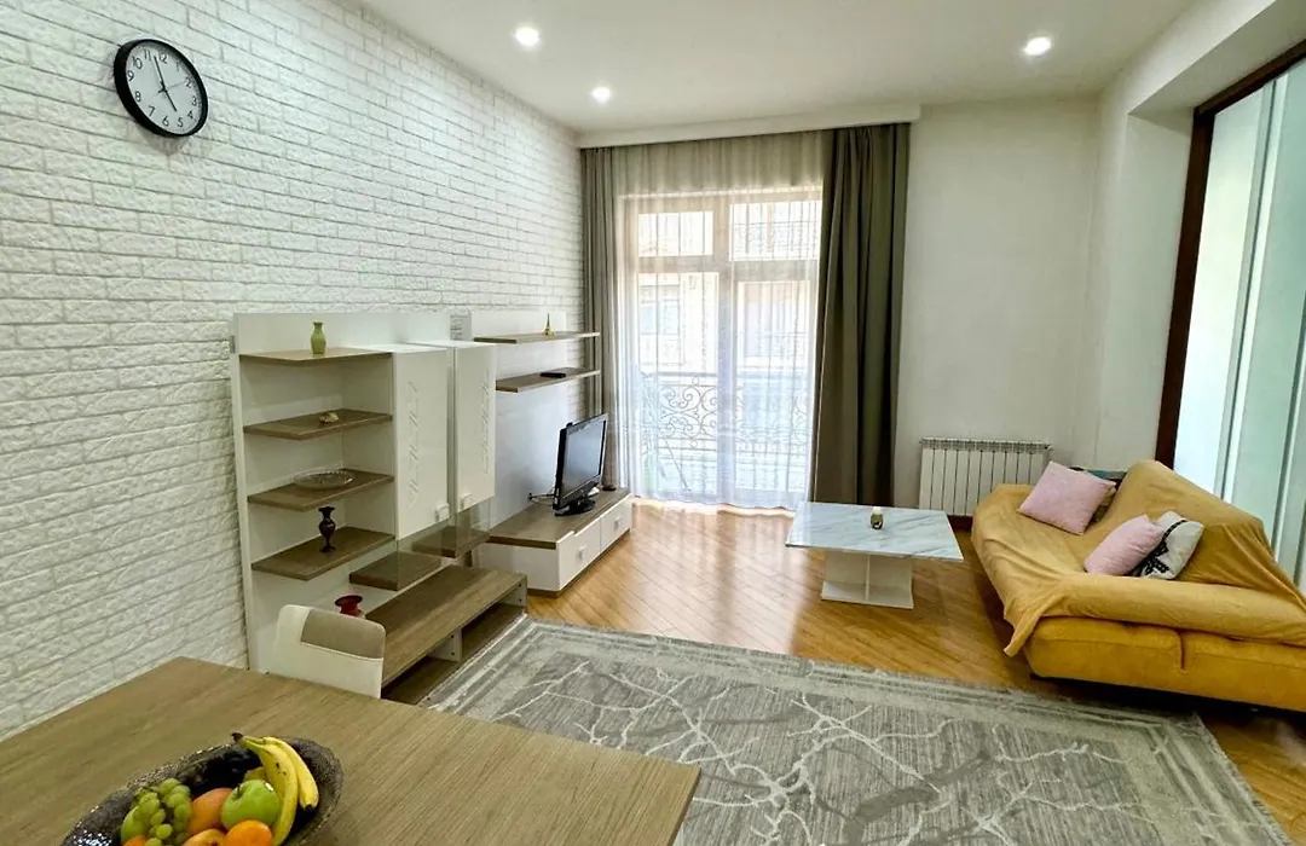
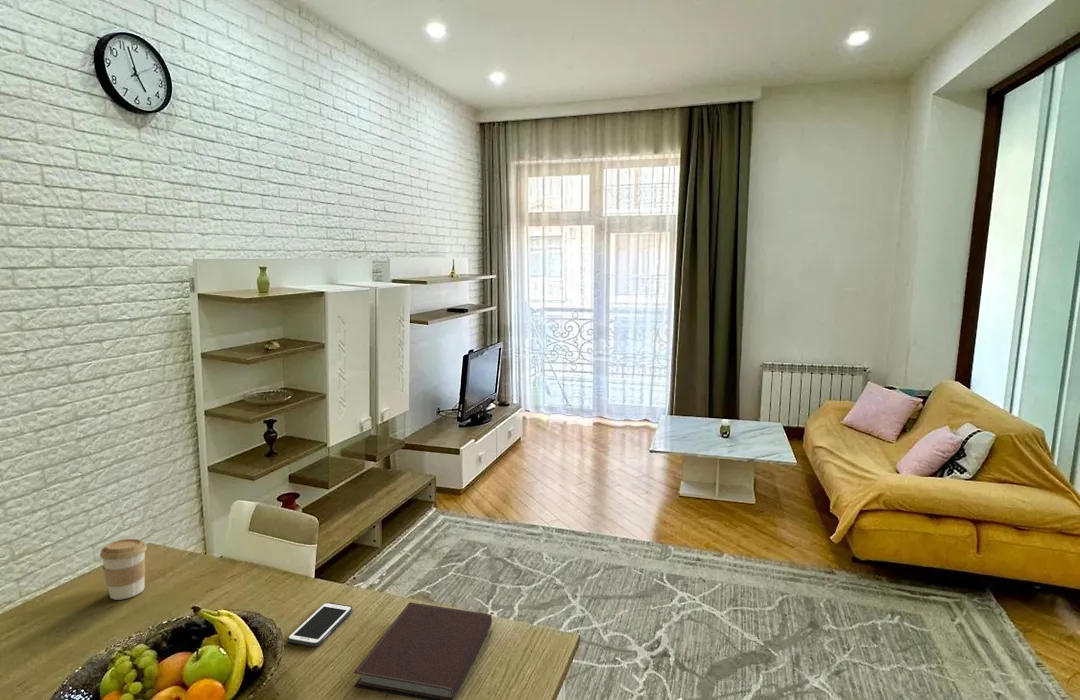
+ cell phone (321, 623)
+ notebook (428, 647)
+ coffee cup (125, 567)
